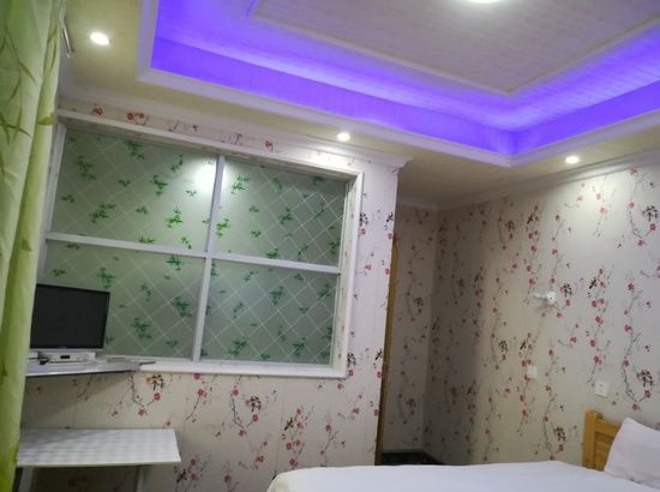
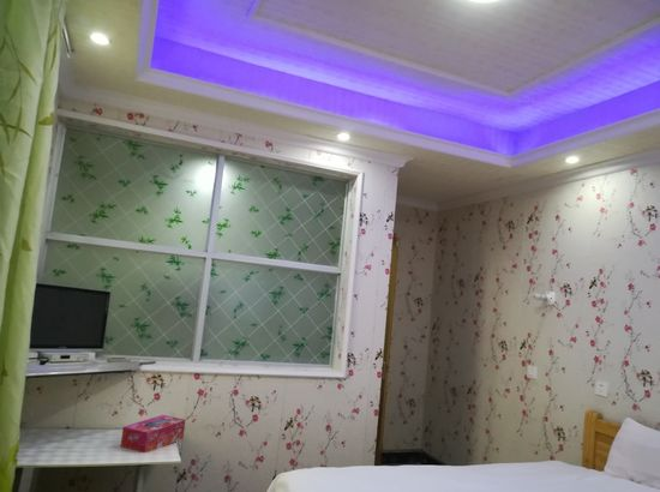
+ tissue box (154, 432)
